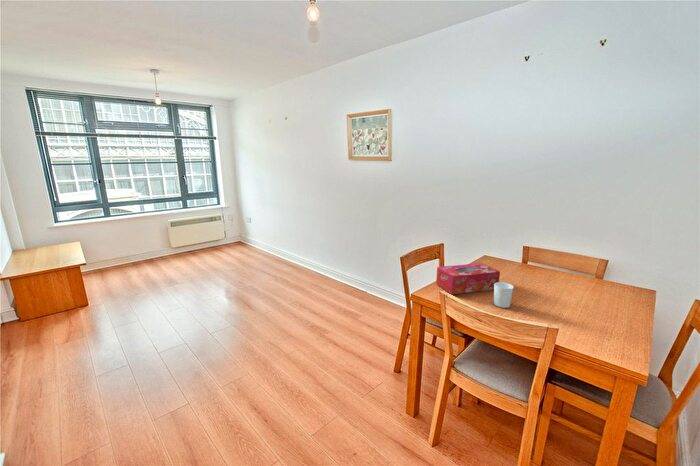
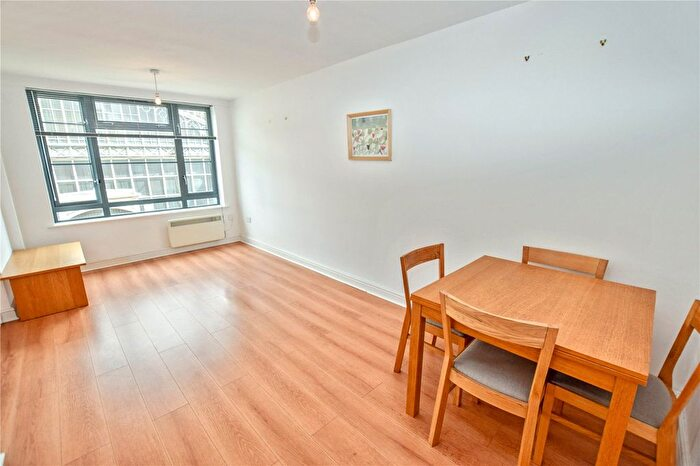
- cup (502, 294)
- tissue box (467, 277)
